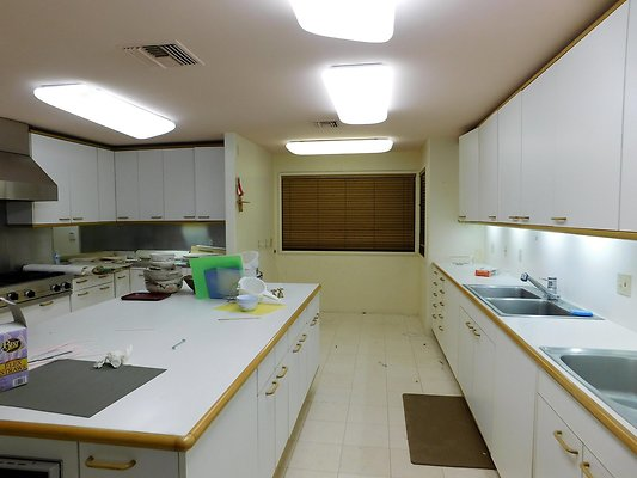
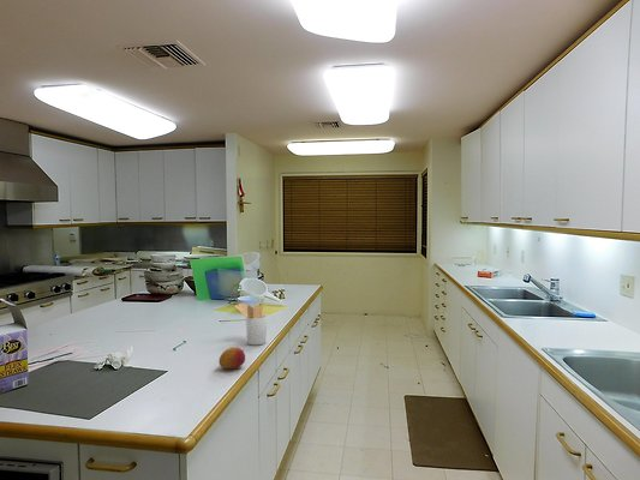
+ fruit (232, 358)
+ utensil holder (251, 322)
